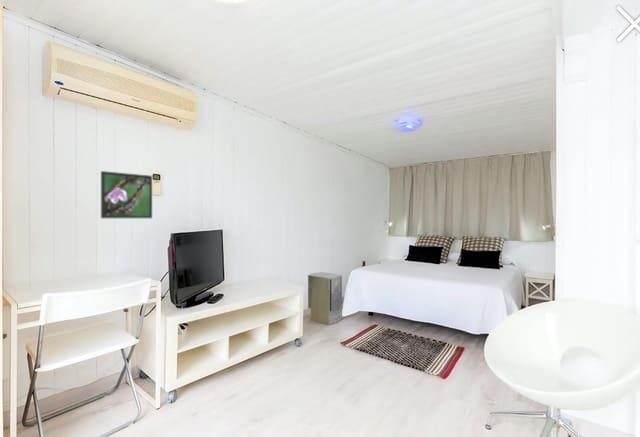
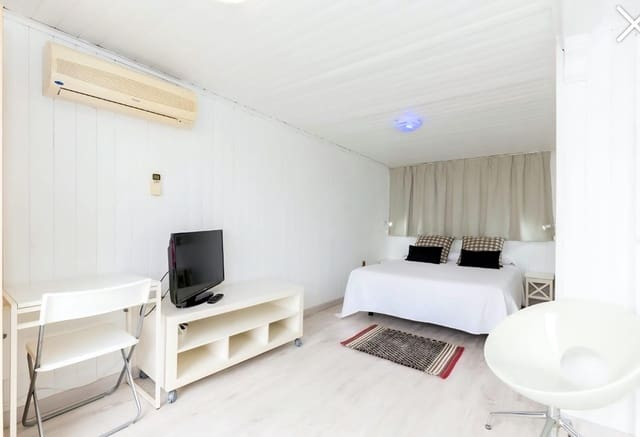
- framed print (127, 196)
- air purifier (324, 297)
